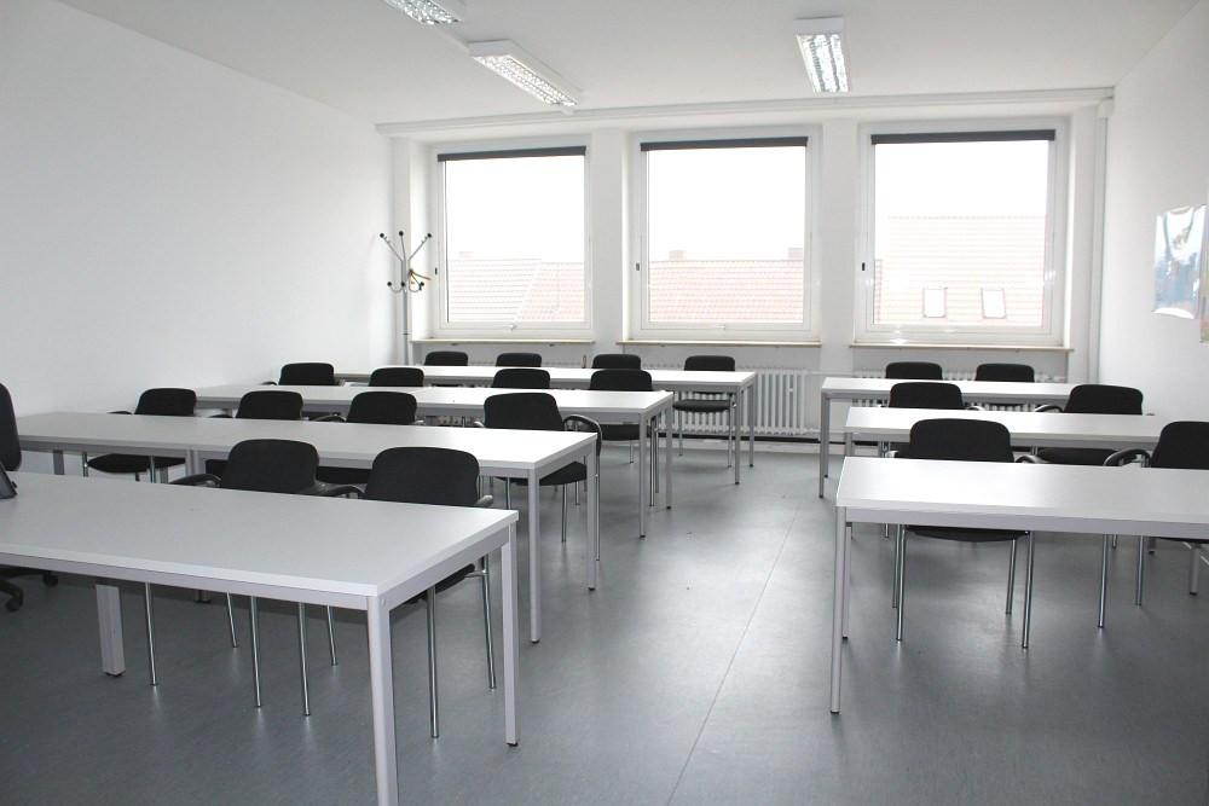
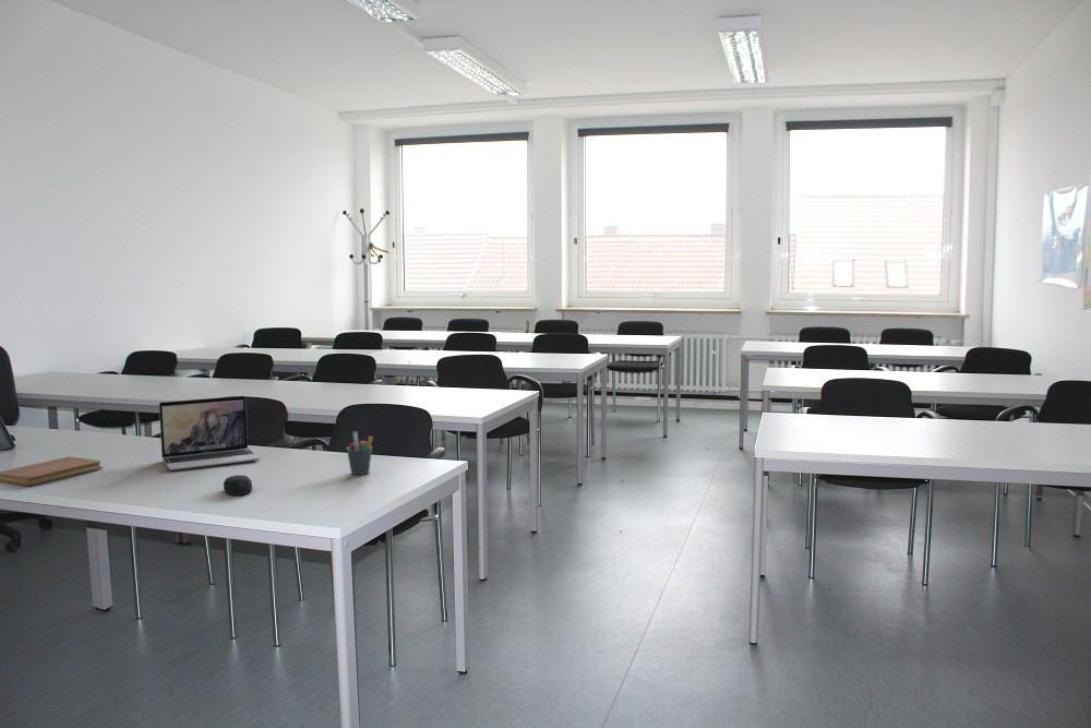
+ notebook (49, 470)
+ computer mouse (238, 484)
+ pen holder (359, 453)
+ laptop (209, 431)
